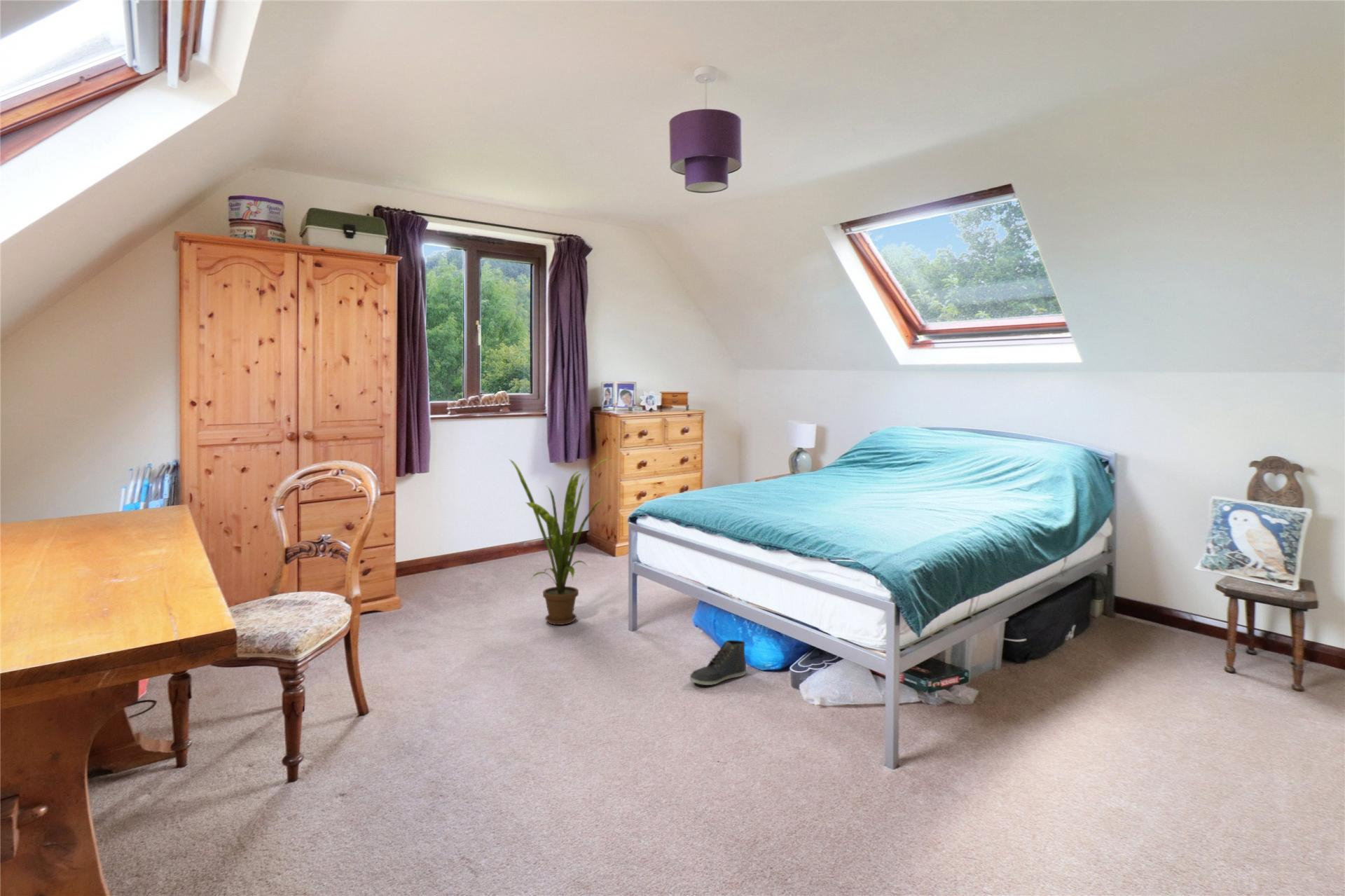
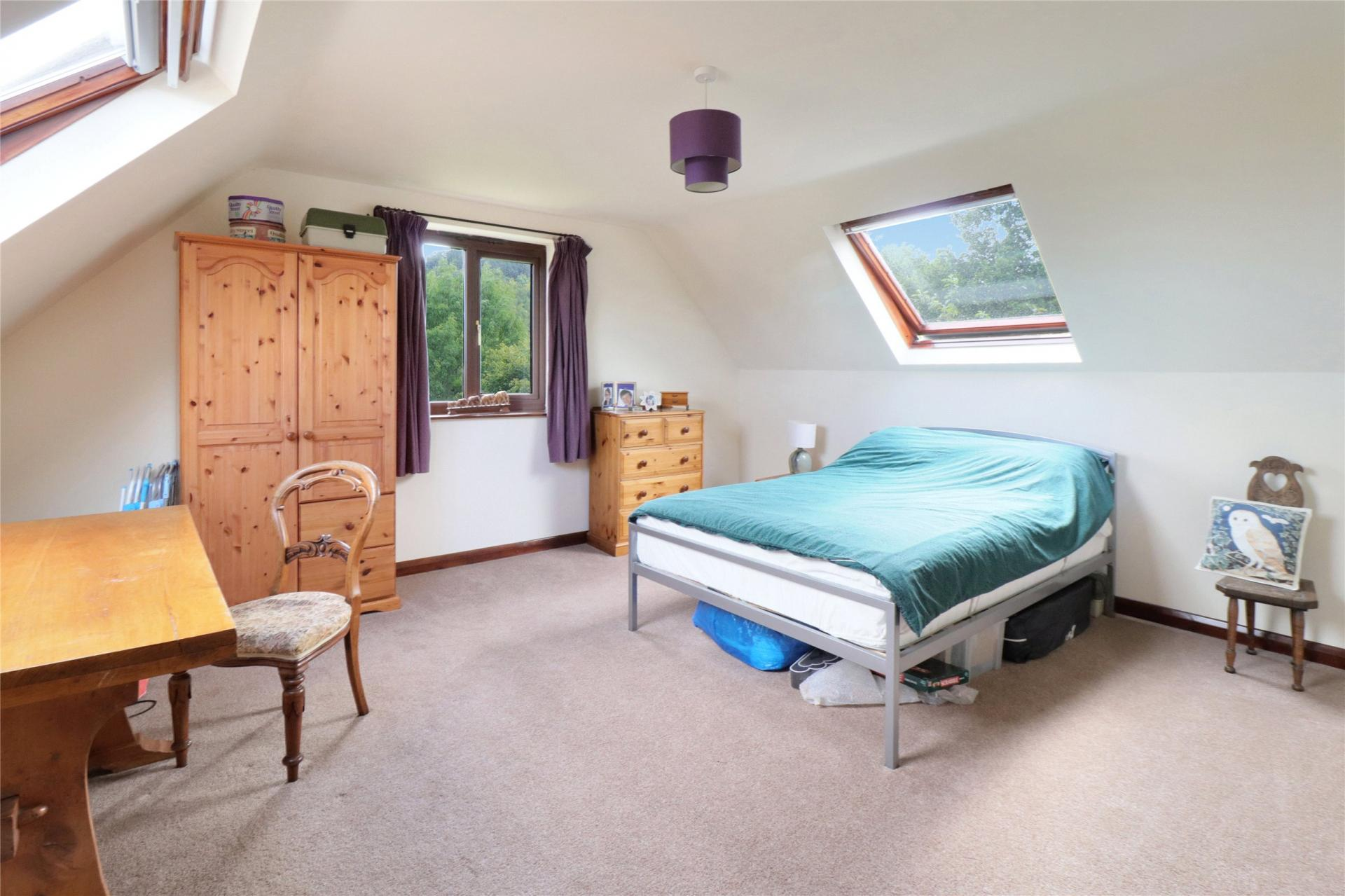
- house plant (569, 539)
- sneaker (717, 661)
